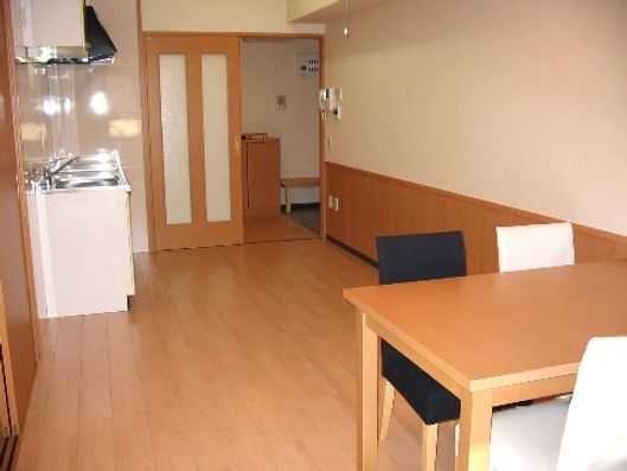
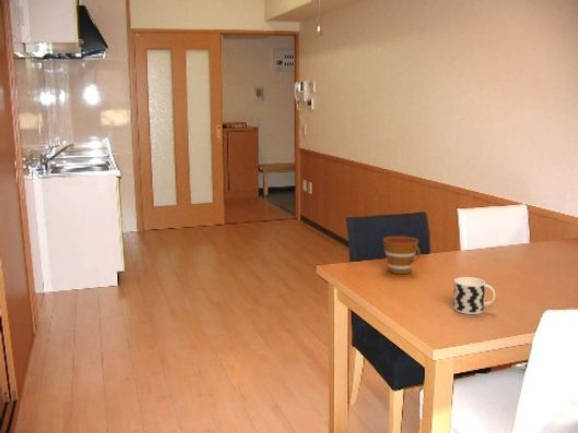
+ cup (402, 255)
+ cup (474, 296)
